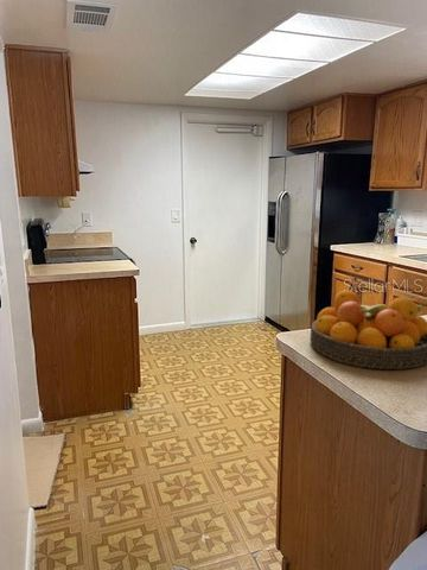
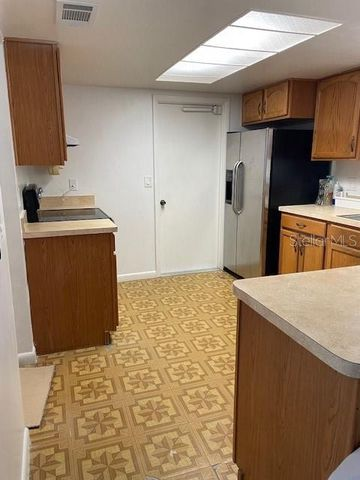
- fruit bowl (371, 322)
